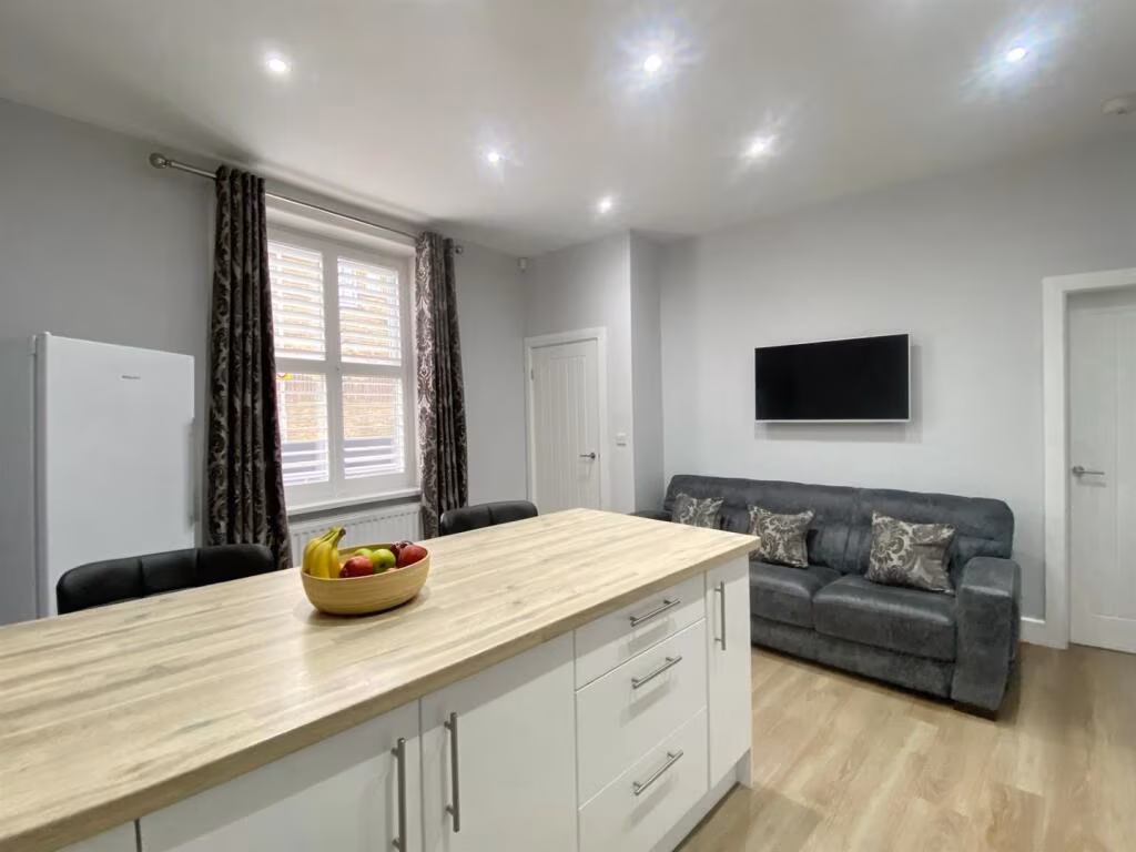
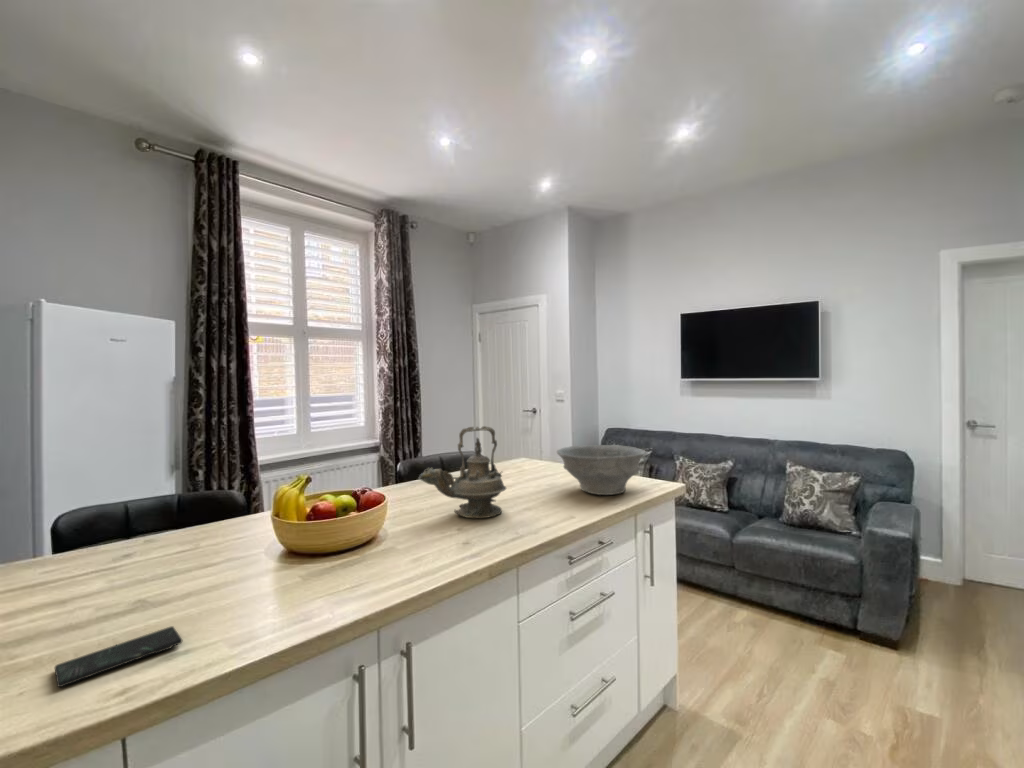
+ bowl (601, 470)
+ smartphone (121, 654)
+ teapot (462, 471)
